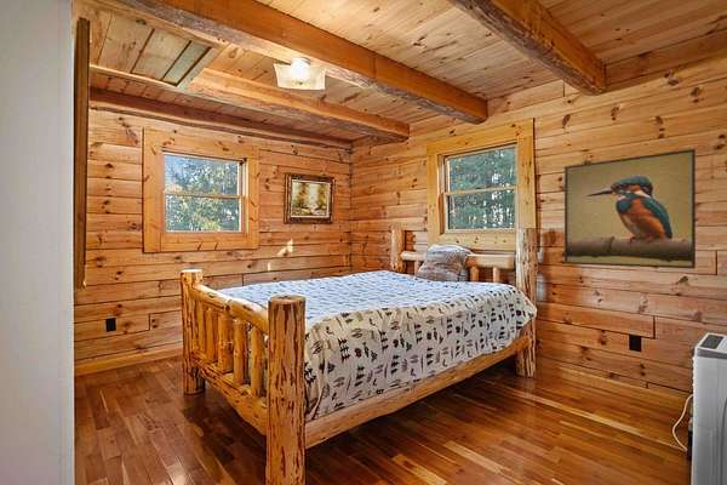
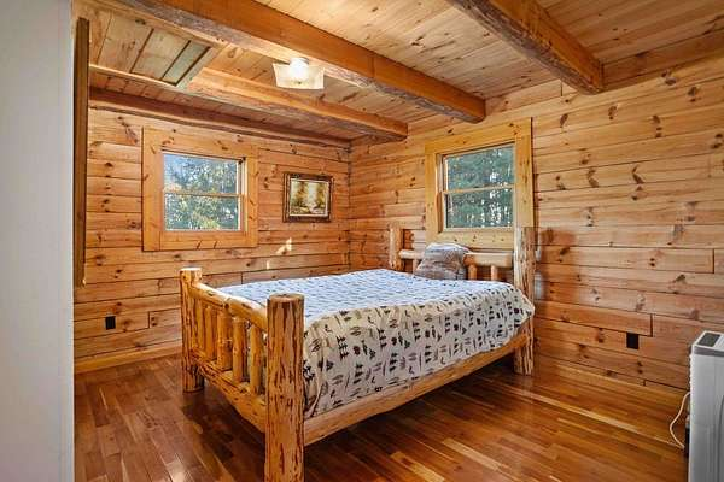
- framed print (623, 212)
